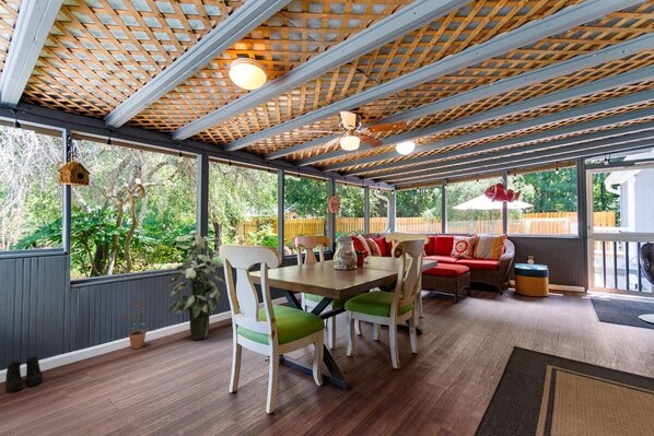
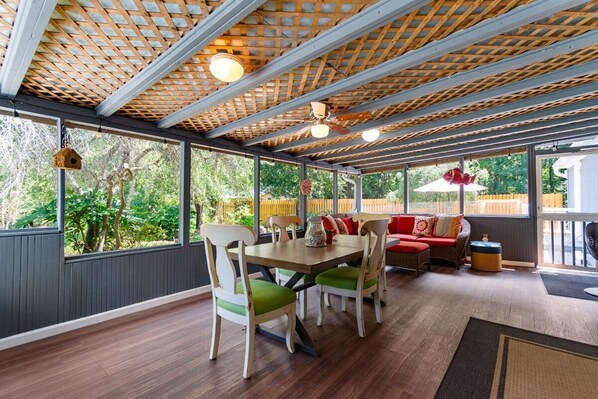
- potted plant (136, 326)
- indoor plant (196, 283)
- boots (26, 372)
